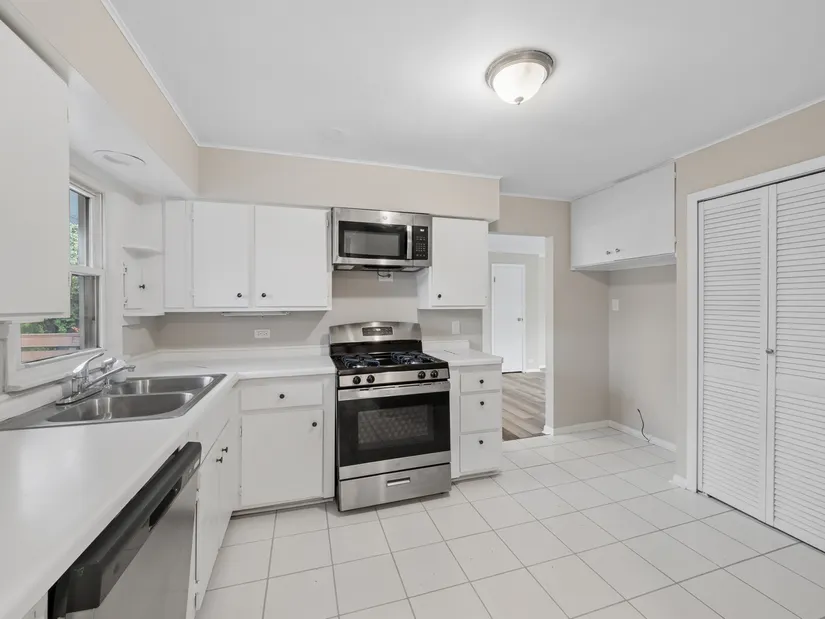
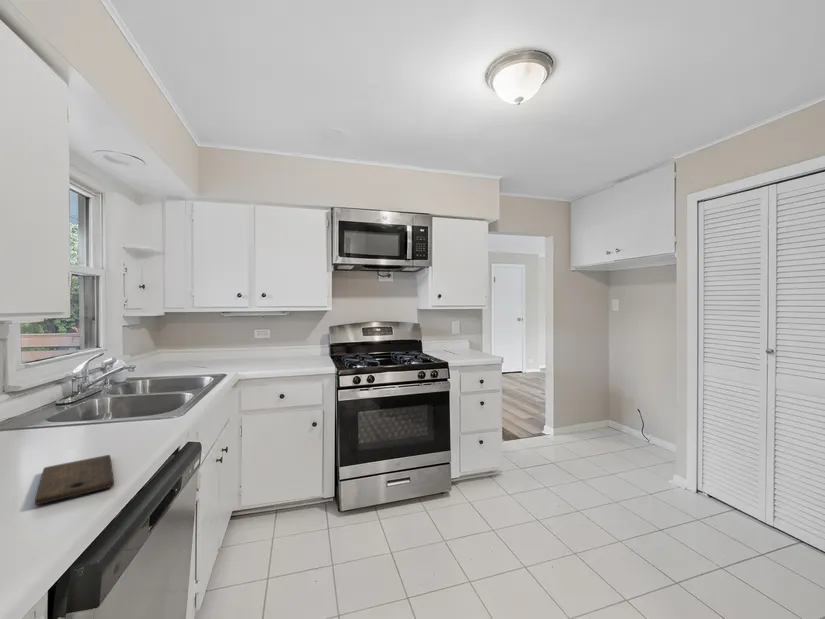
+ cutting board (77, 476)
